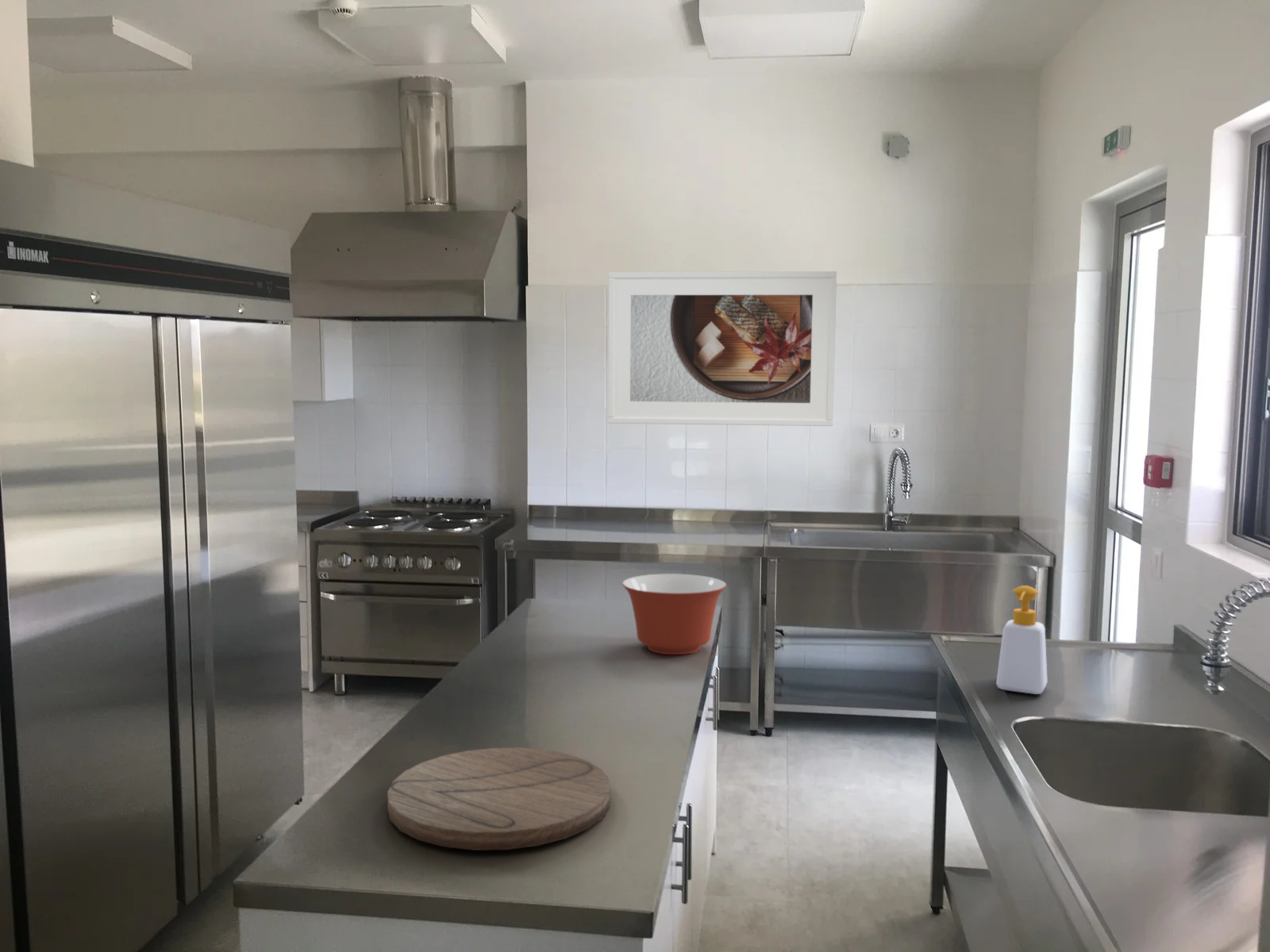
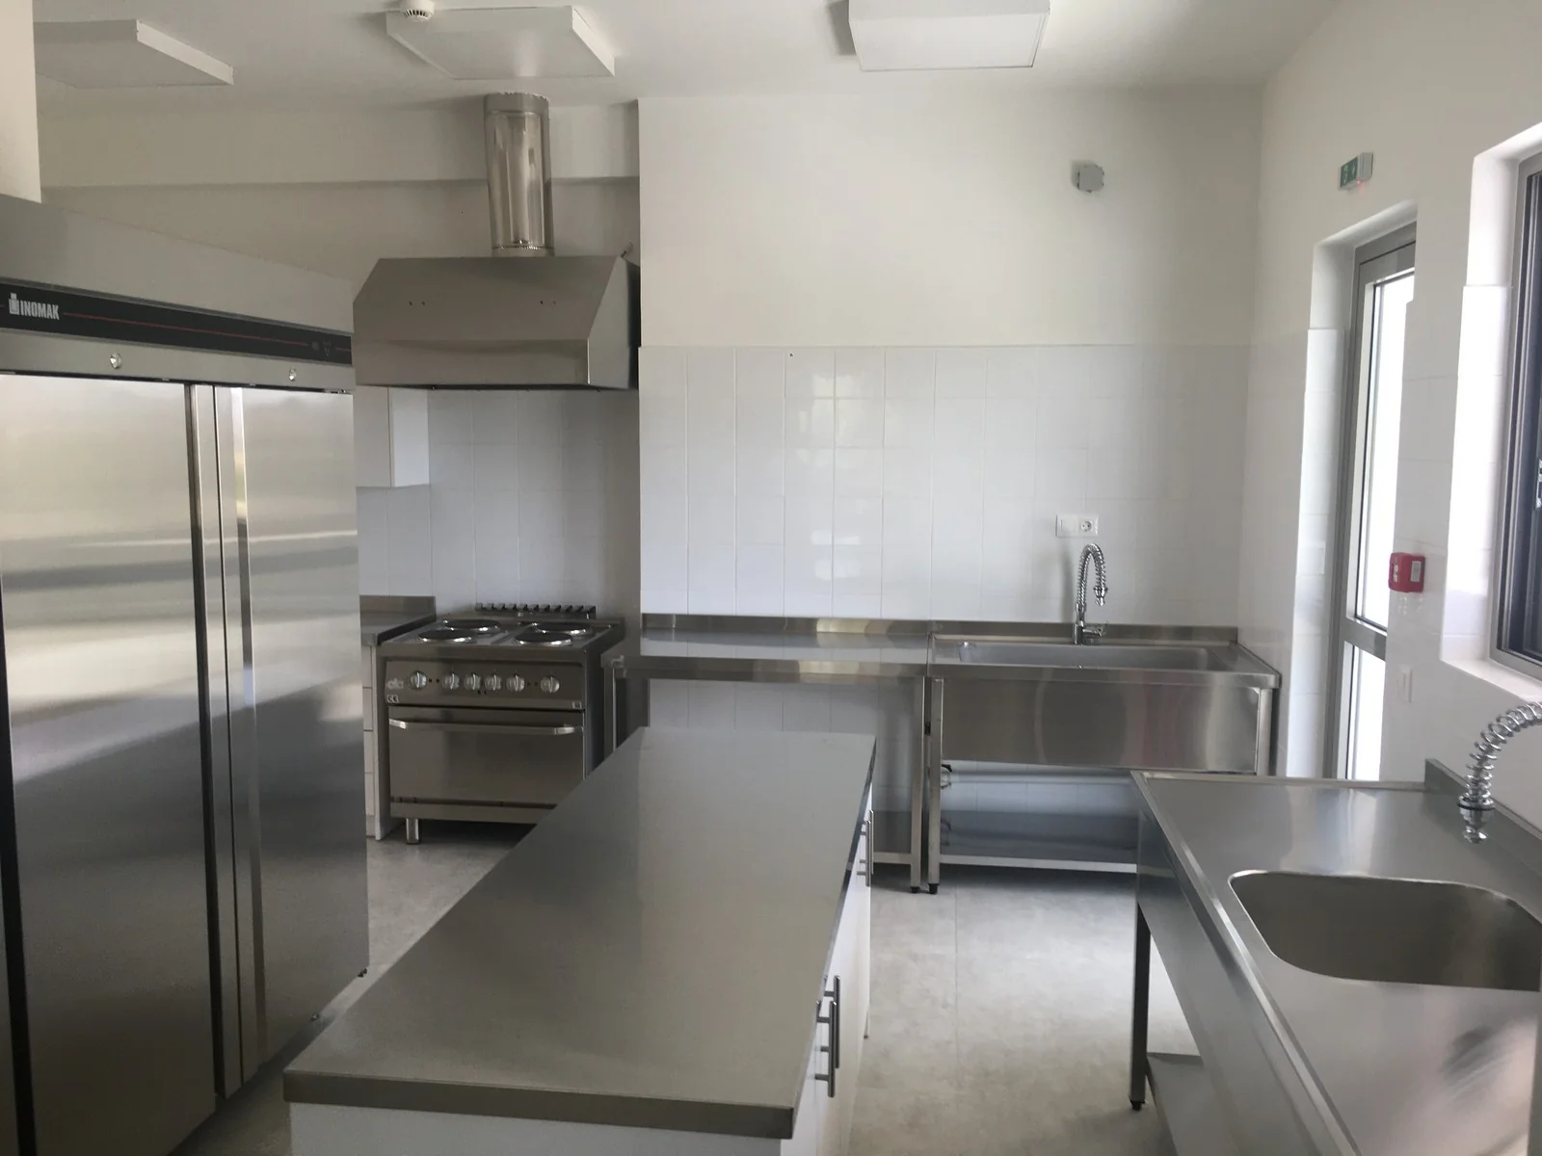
- cutting board (500, 793)
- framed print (720, 348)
- mixing bowl (674, 616)
- soap bottle (1022, 639)
